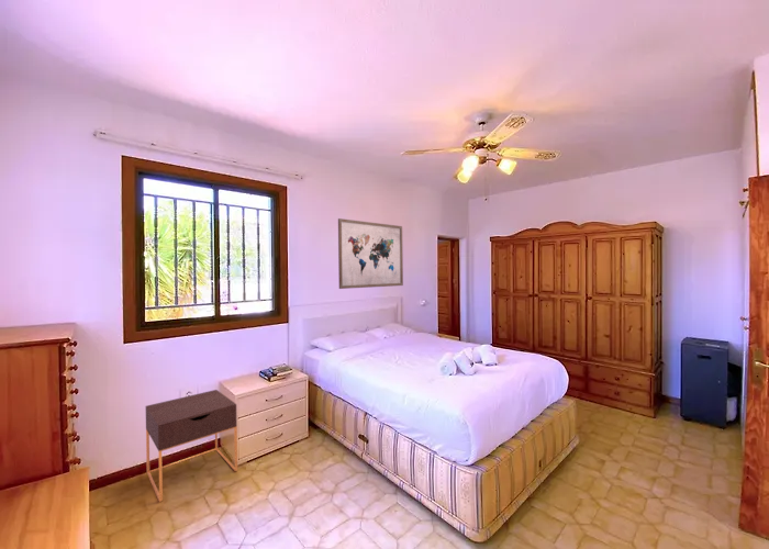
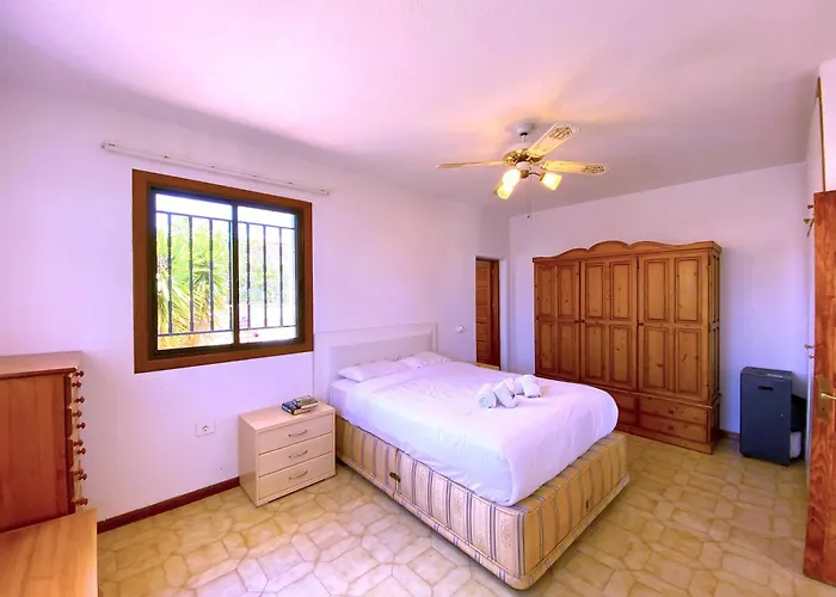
- wall art (372, 255)
- nightstand (191, 438)
